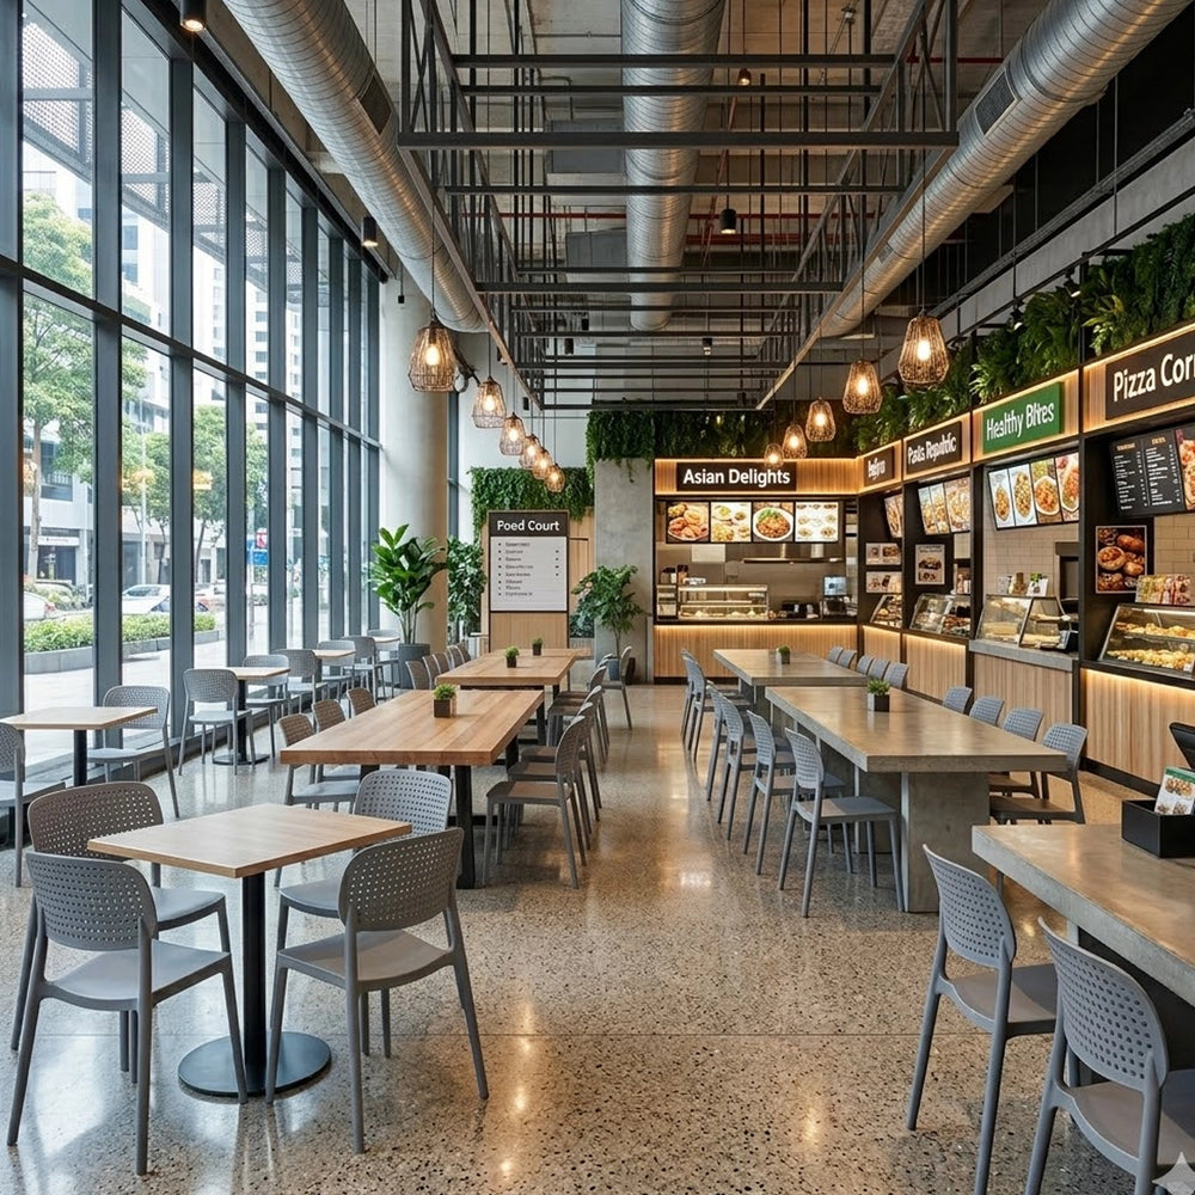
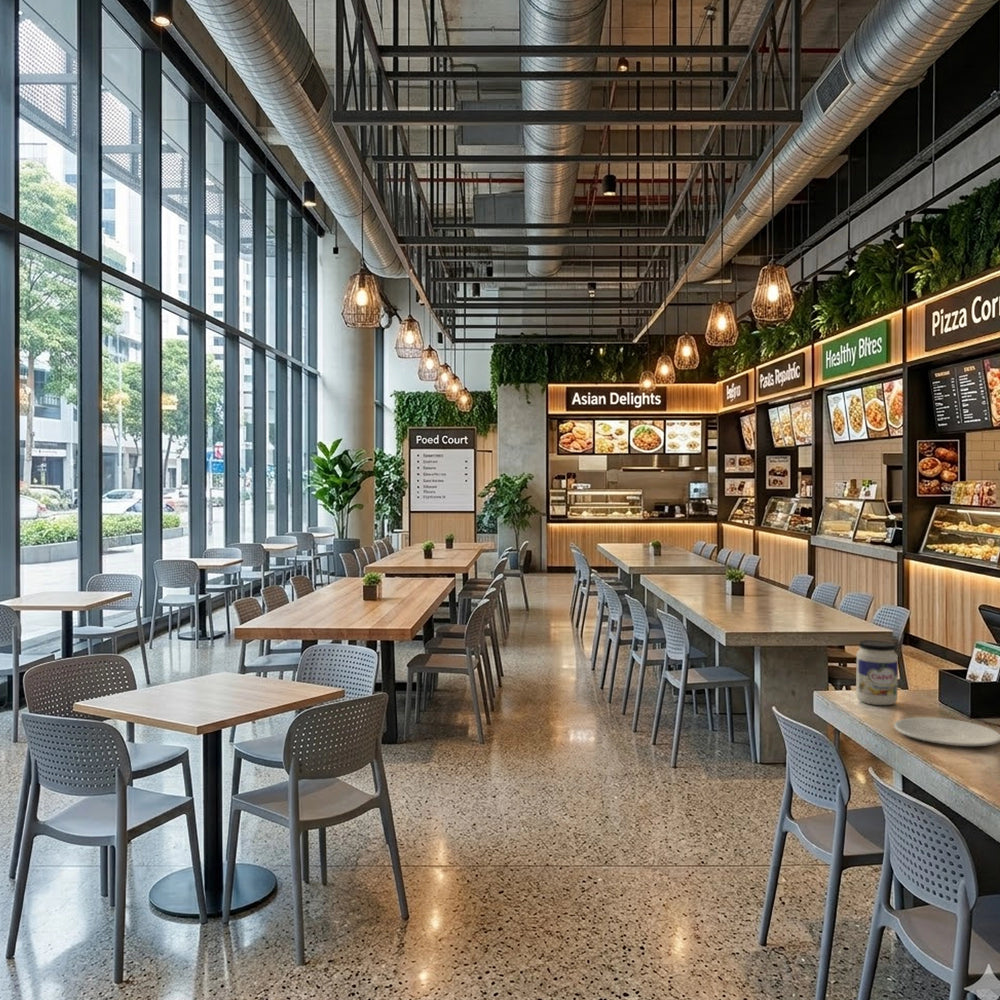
+ plate (946, 732)
+ jar (876, 672)
